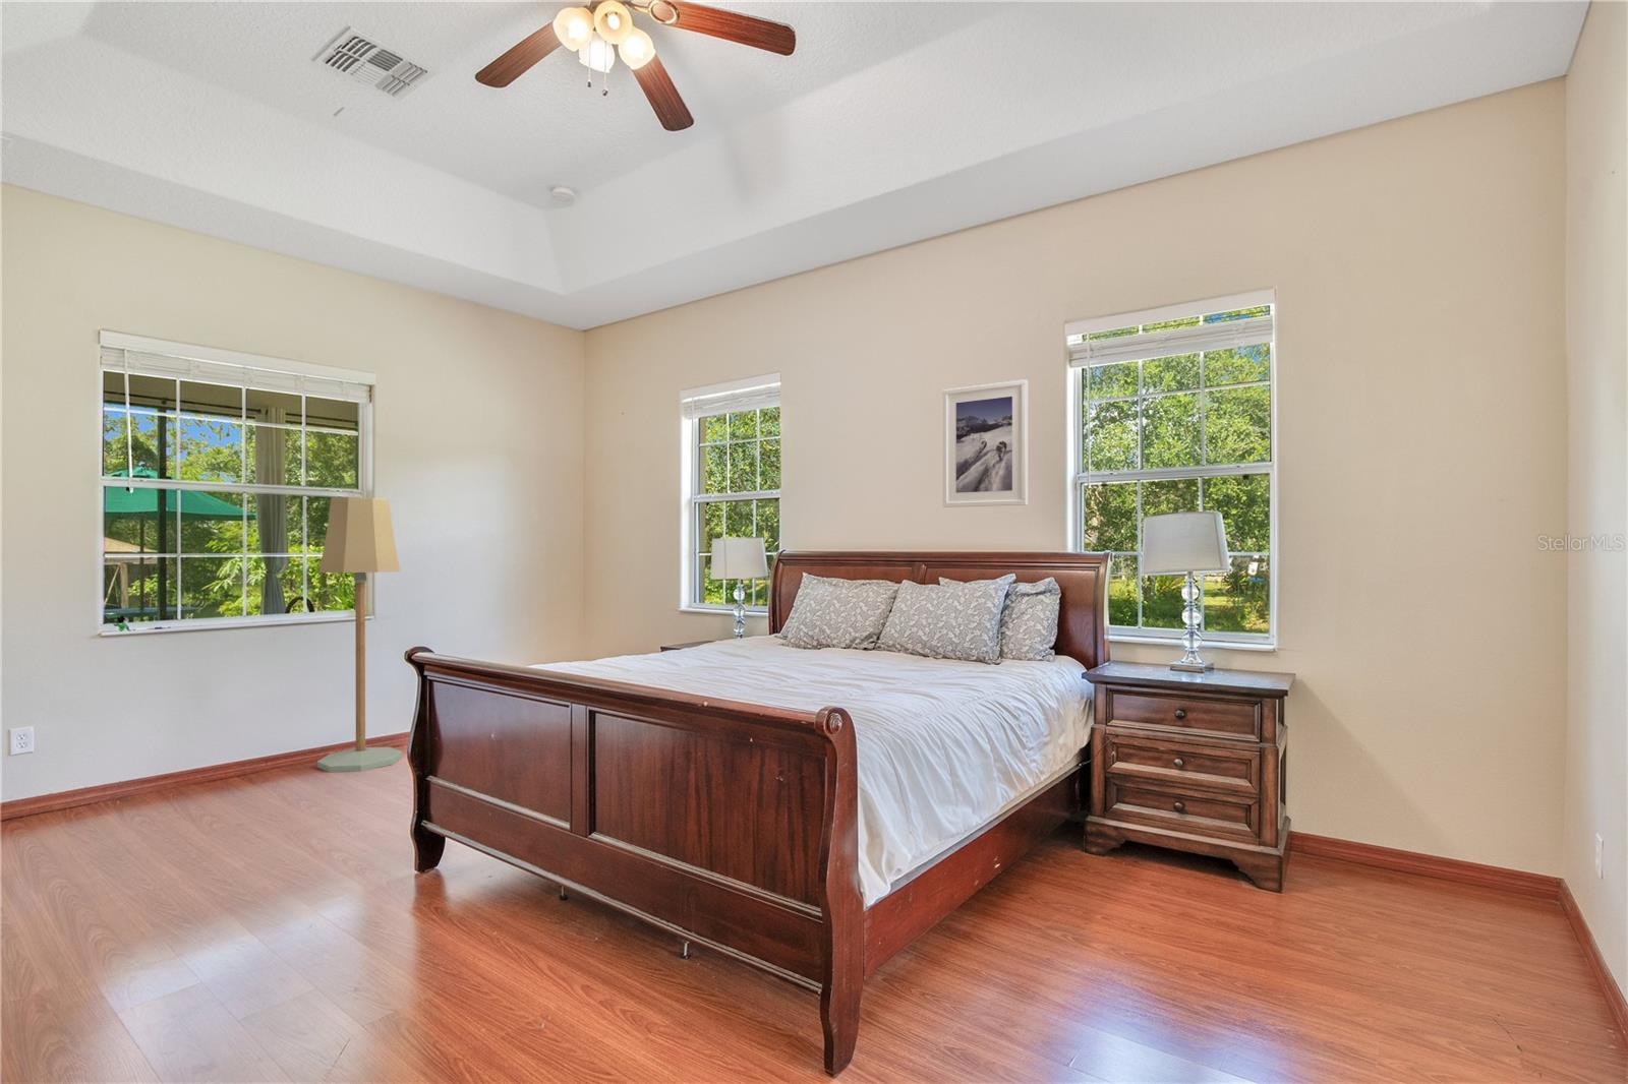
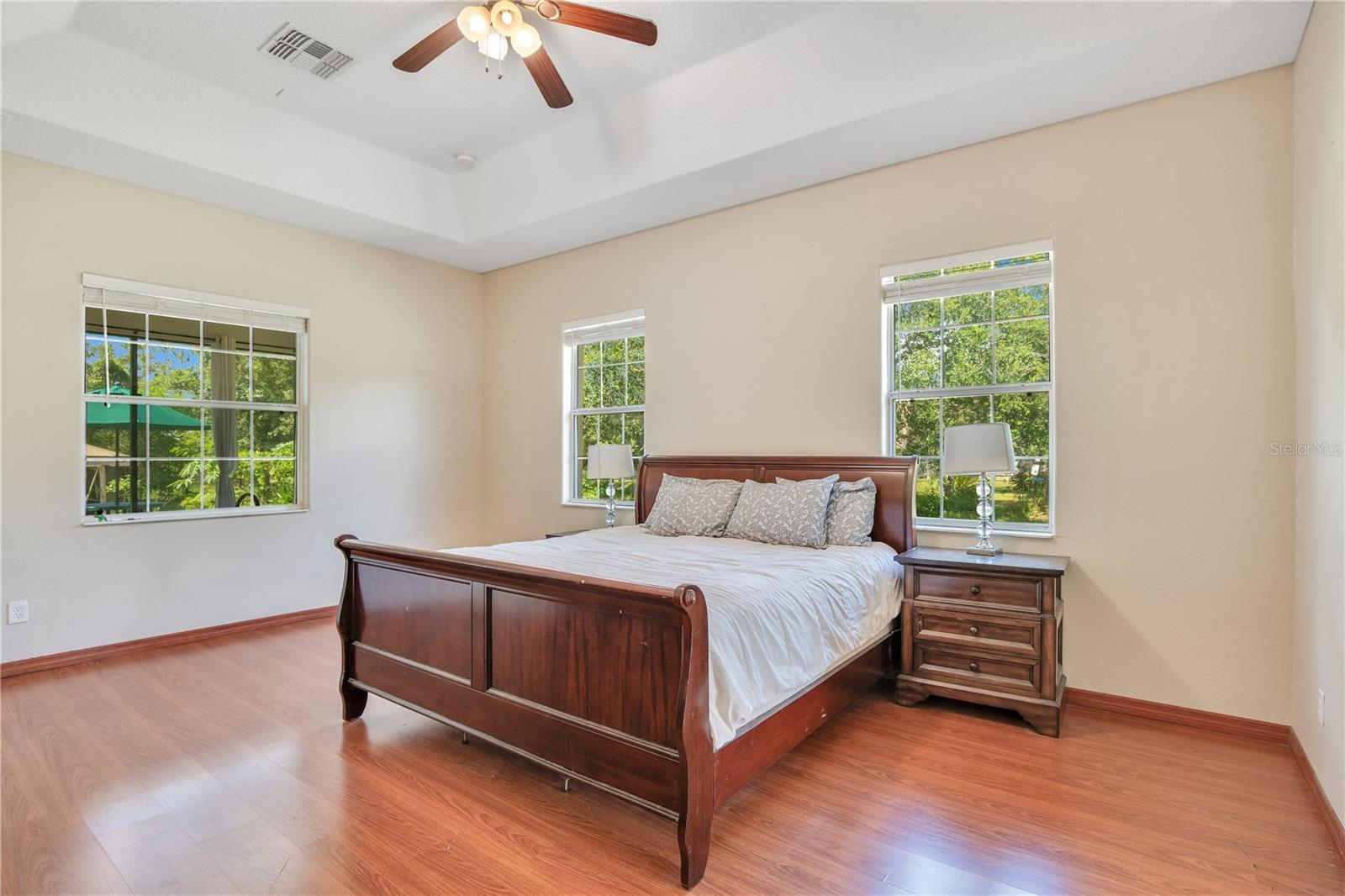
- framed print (984, 445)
- floor lamp (361, 630)
